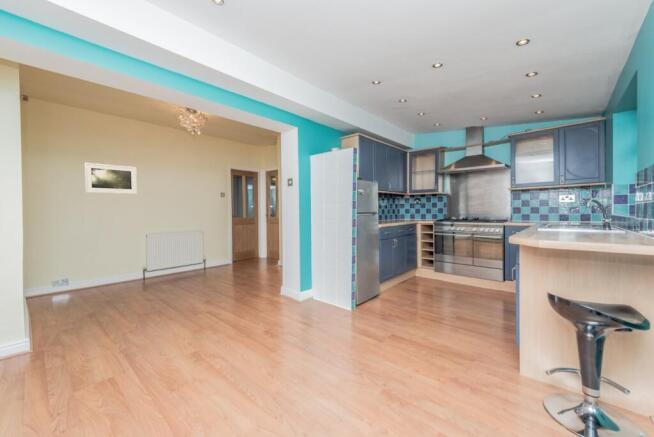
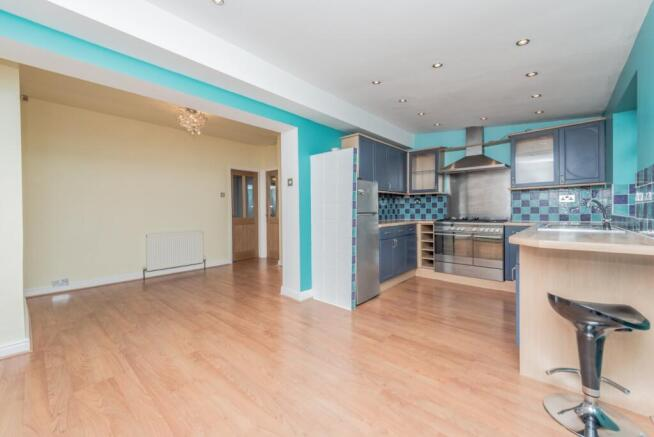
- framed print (112, 179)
